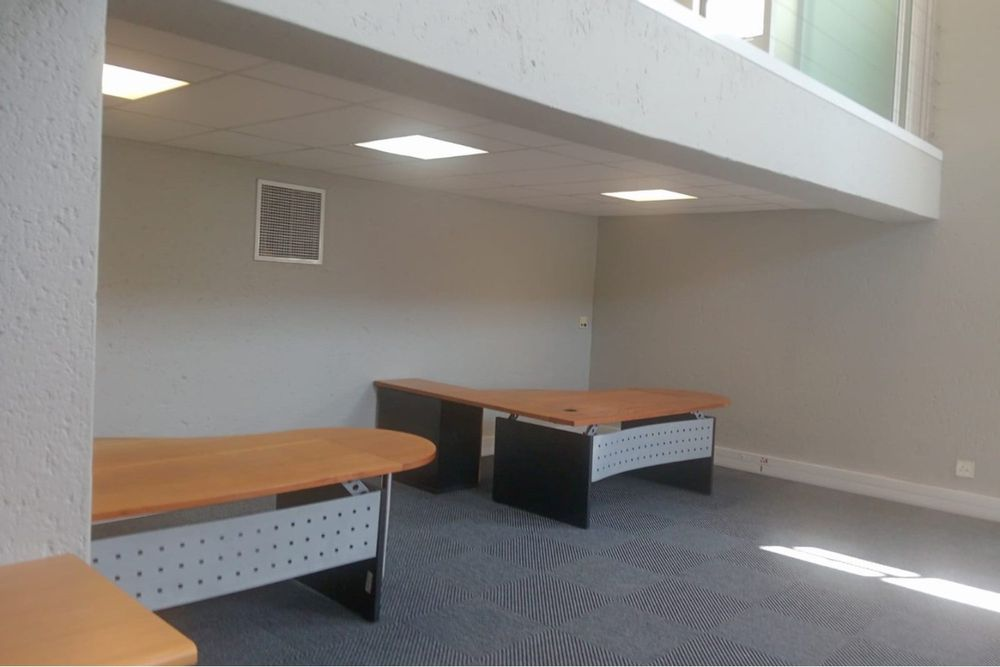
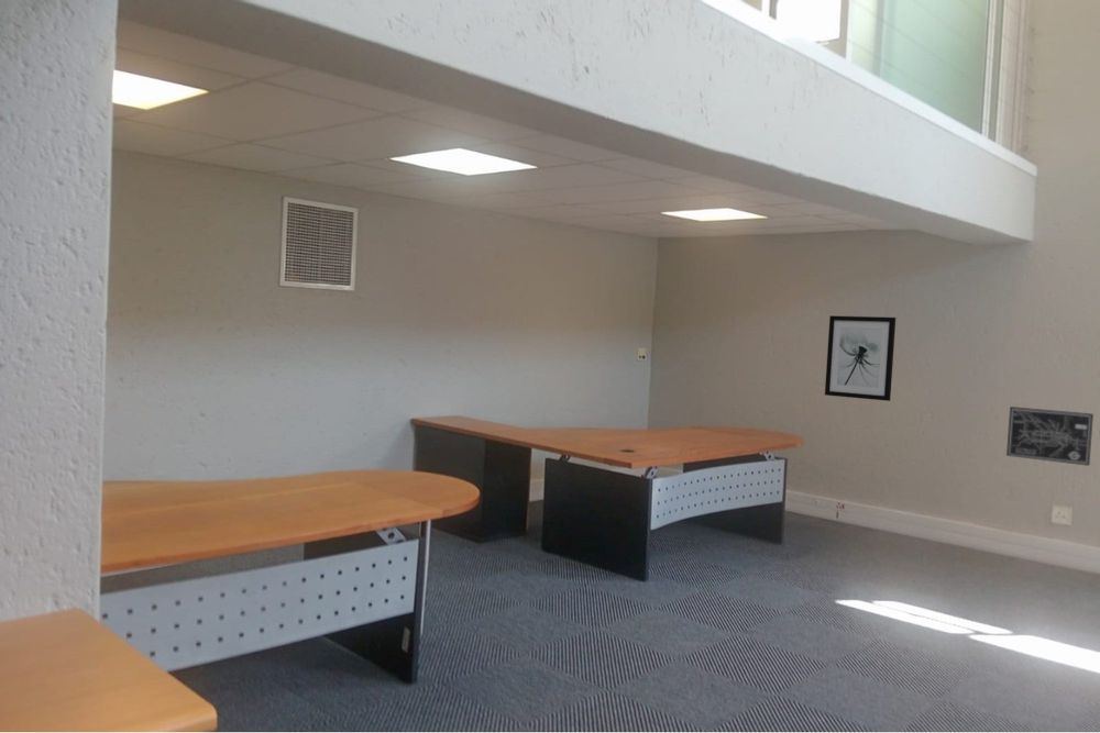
+ wall art (1048, 435)
+ wall art (859, 357)
